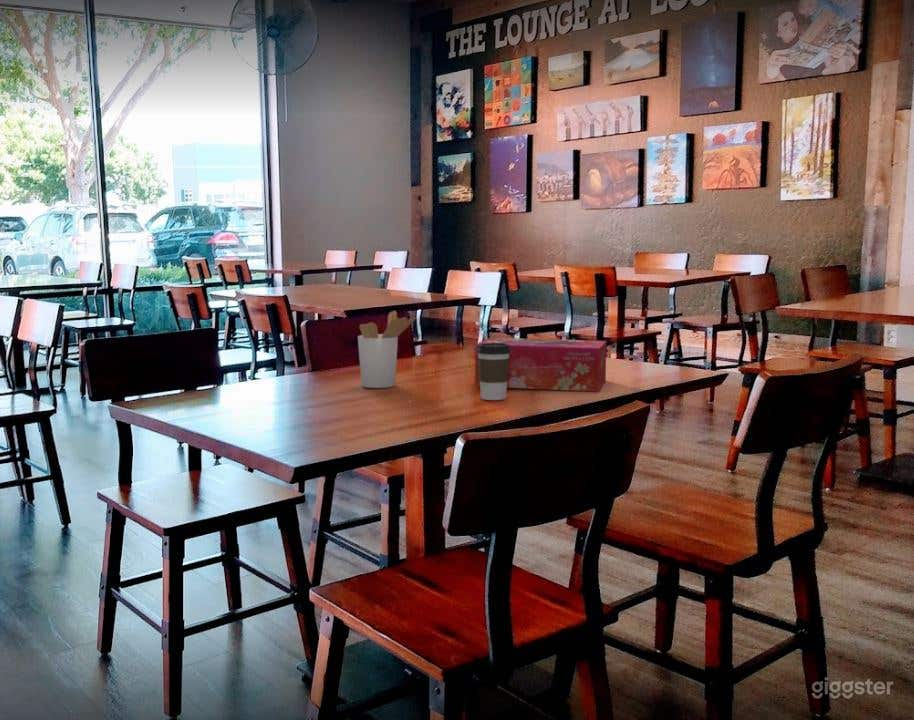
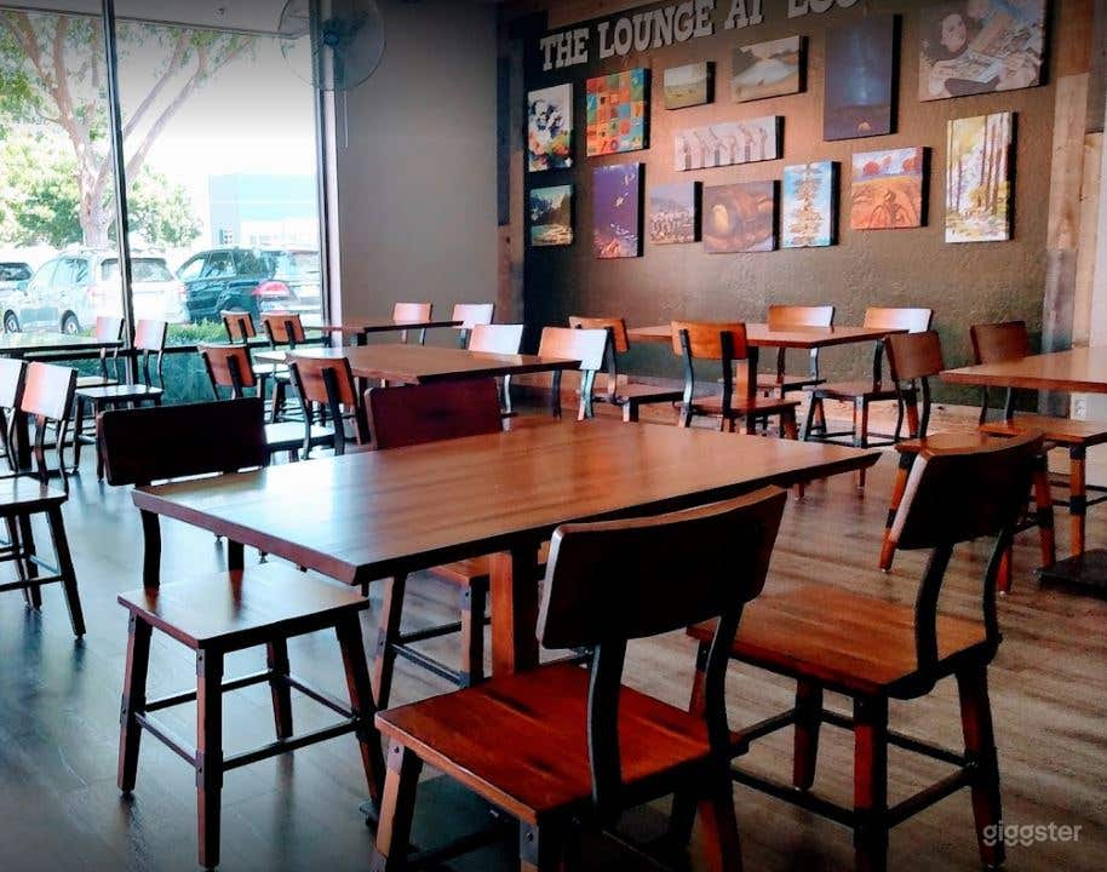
- utensil holder (386, 349)
- coffee cup (493, 371)
- tissue box (541, 363)
